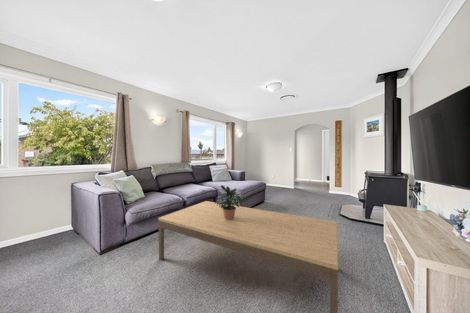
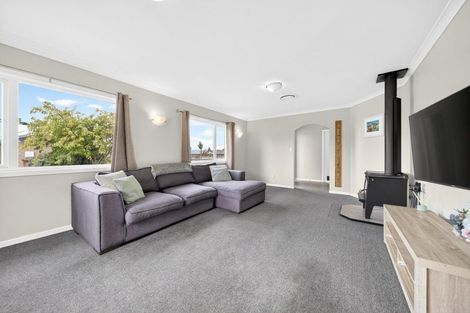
- coffee table (244, 241)
- potted plant (231, 202)
